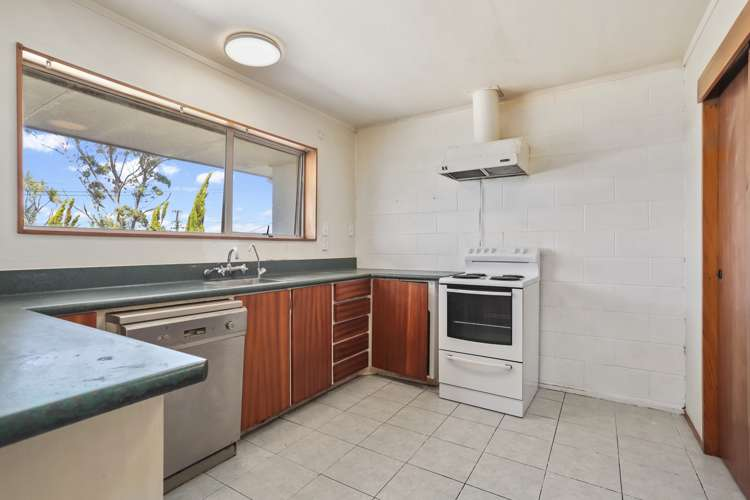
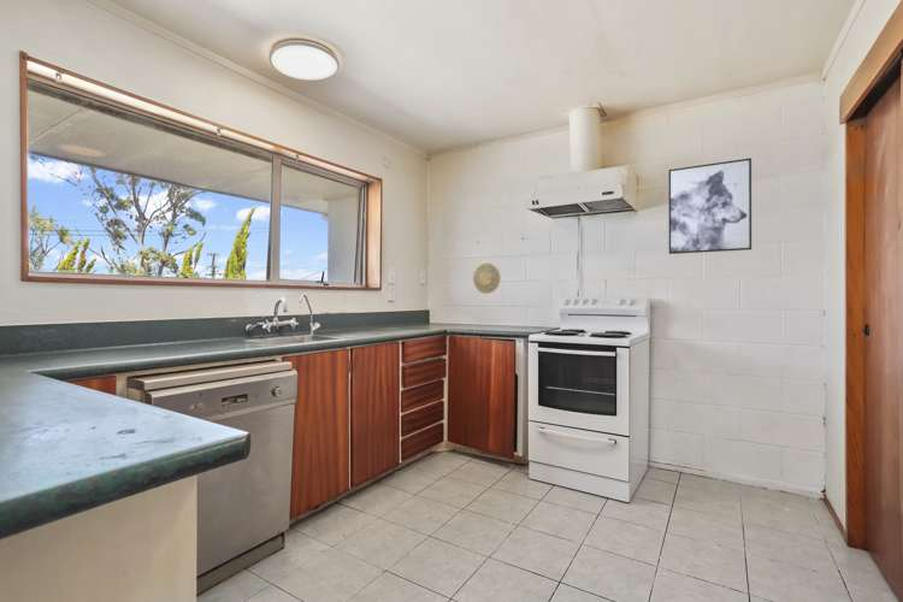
+ decorative plate (485, 278)
+ wall art (708, 207)
